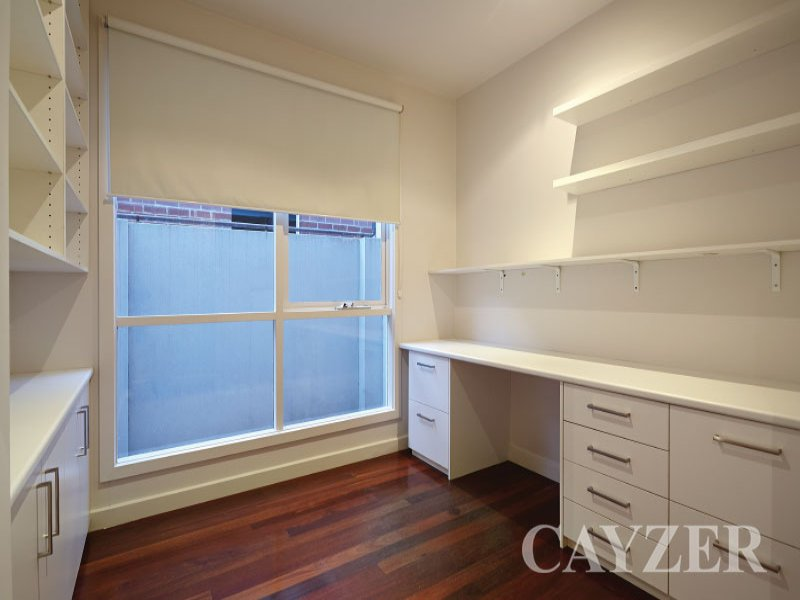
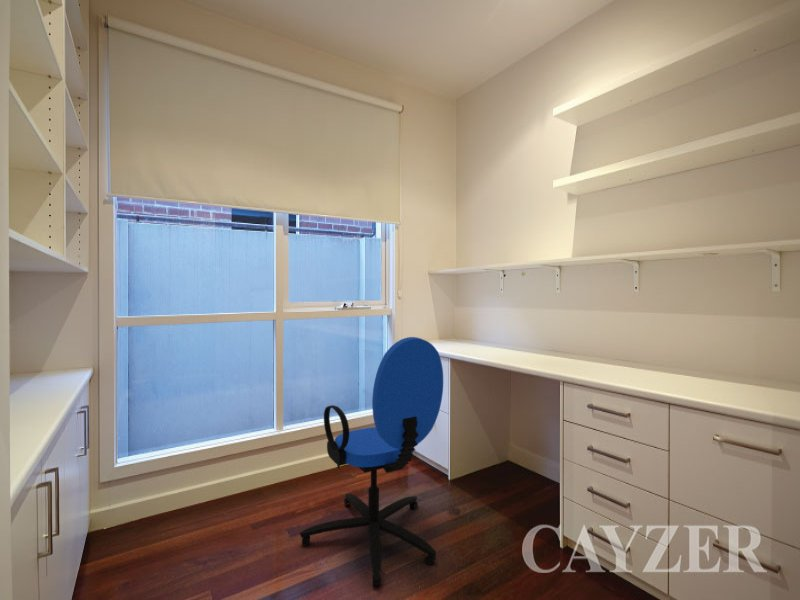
+ office chair (374, 434)
